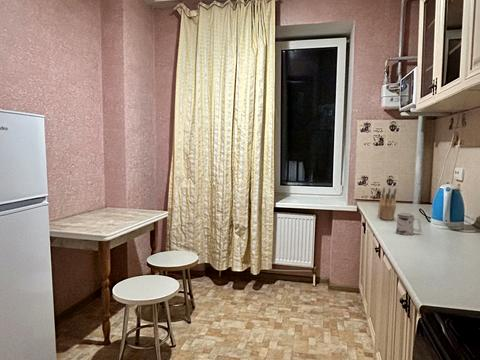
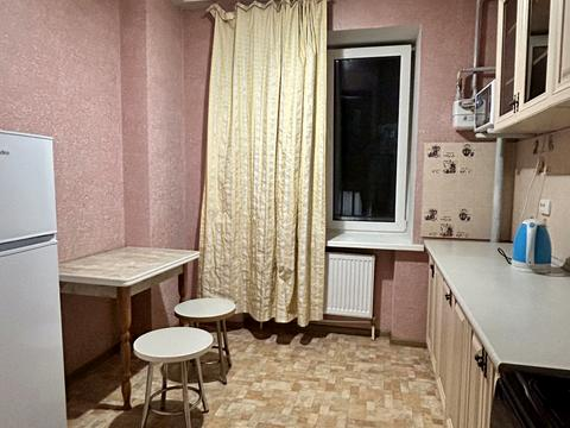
- mug (409, 223)
- knife block (387, 202)
